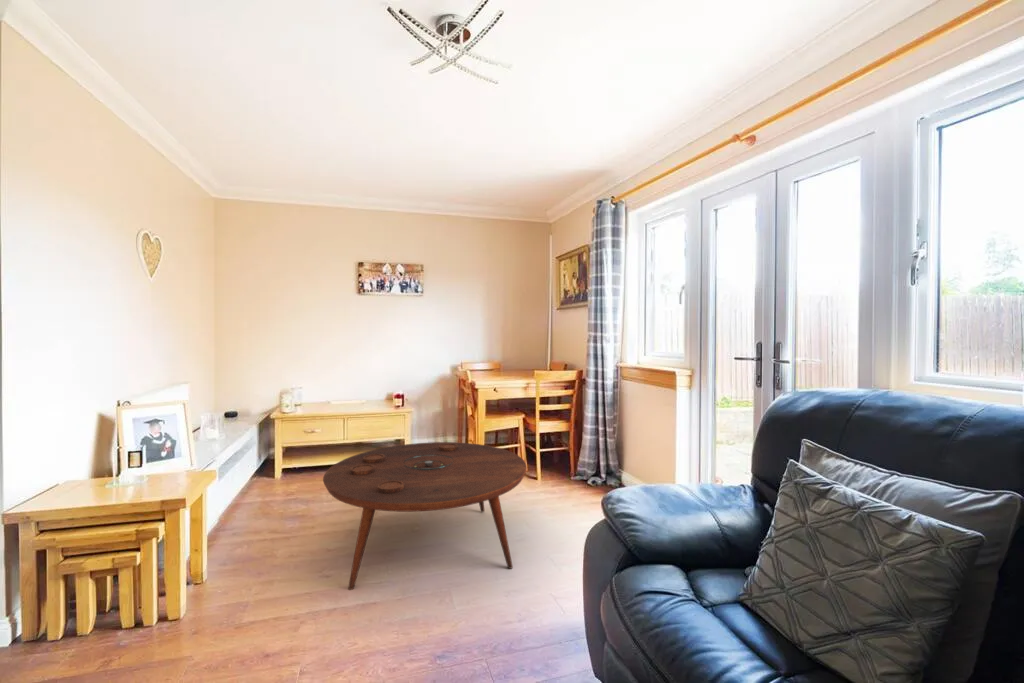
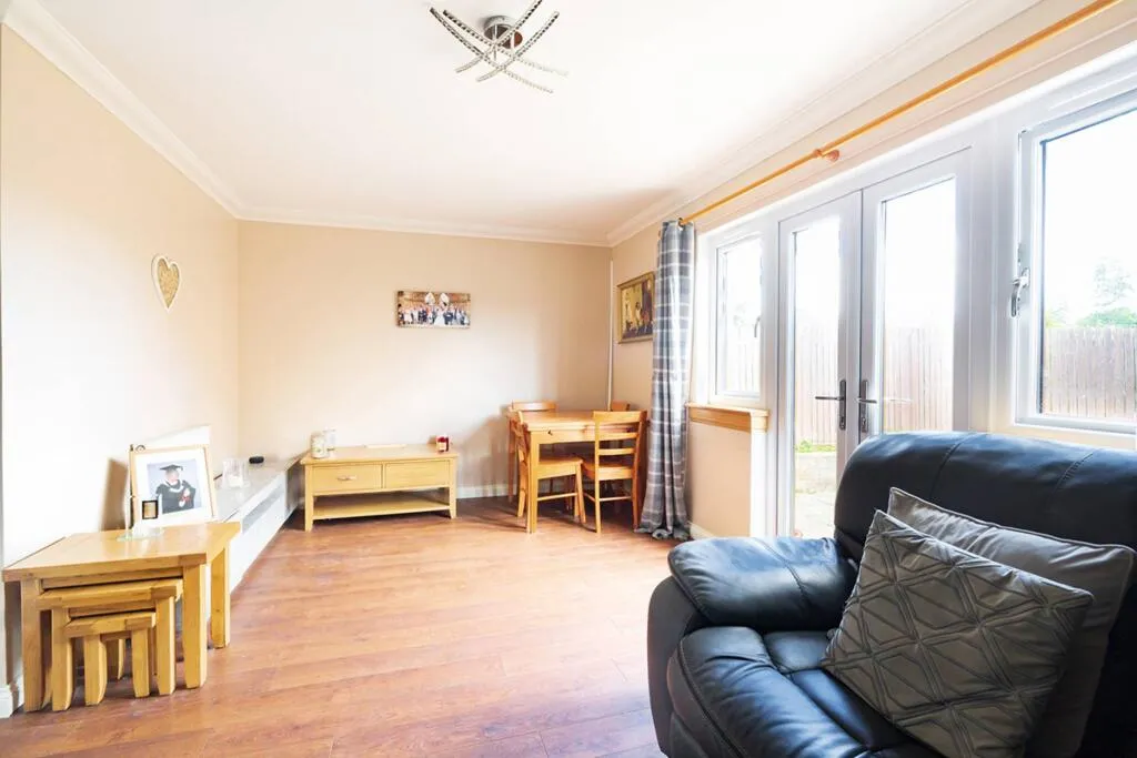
- coffee table (429, 502)
